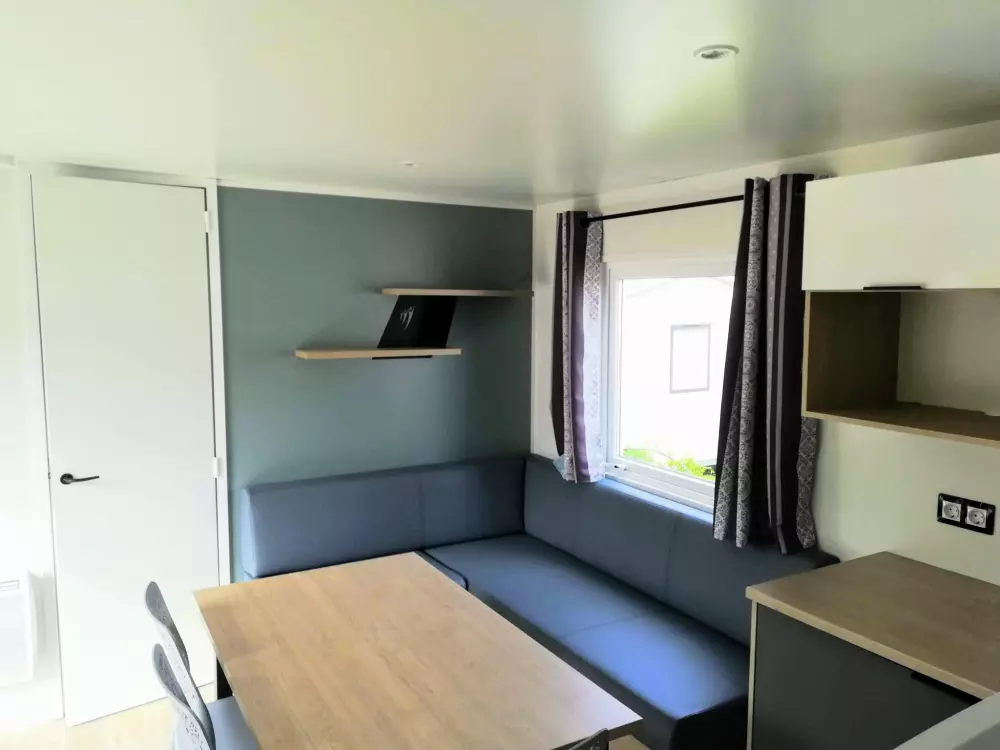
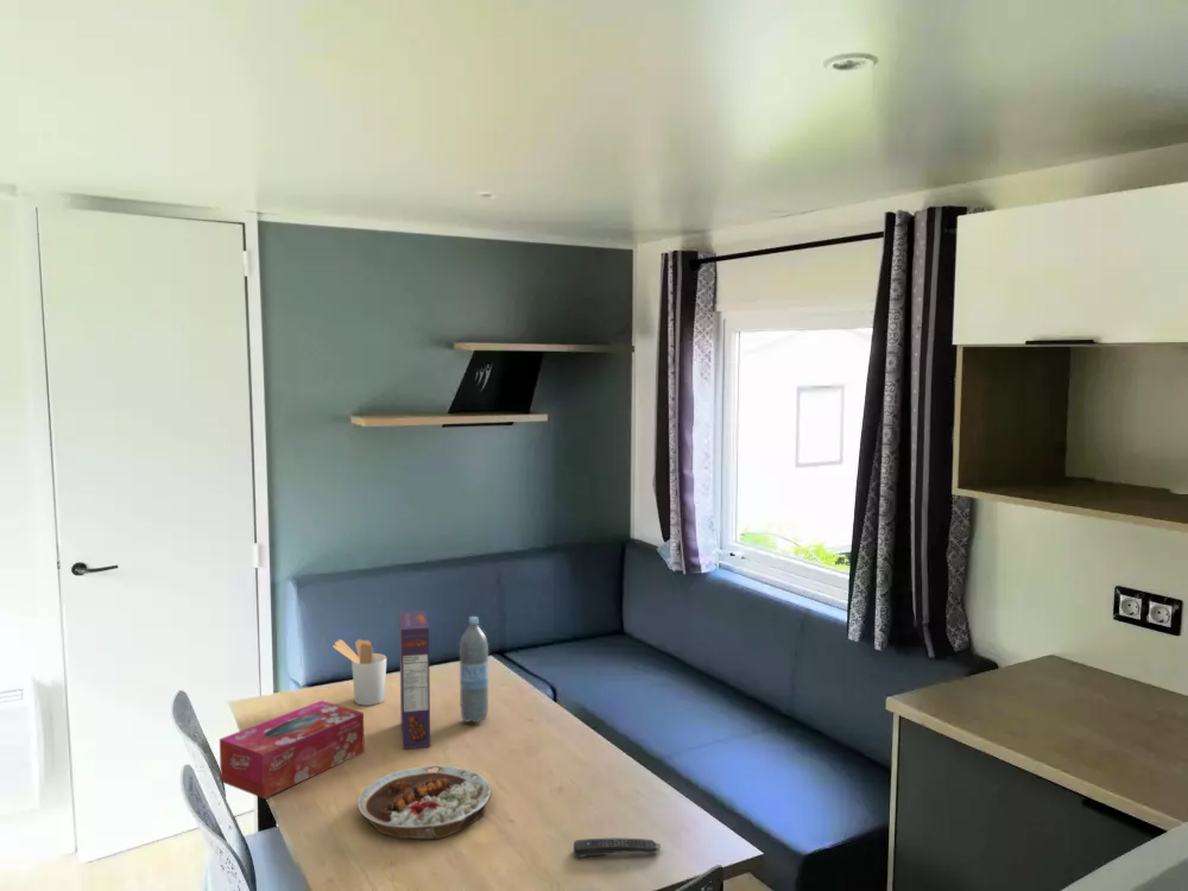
+ water bottle (474, 669)
+ remote control (617, 846)
+ cereal box (413, 677)
+ tissue box (295, 745)
+ plate (425, 795)
+ utensil holder (359, 669)
